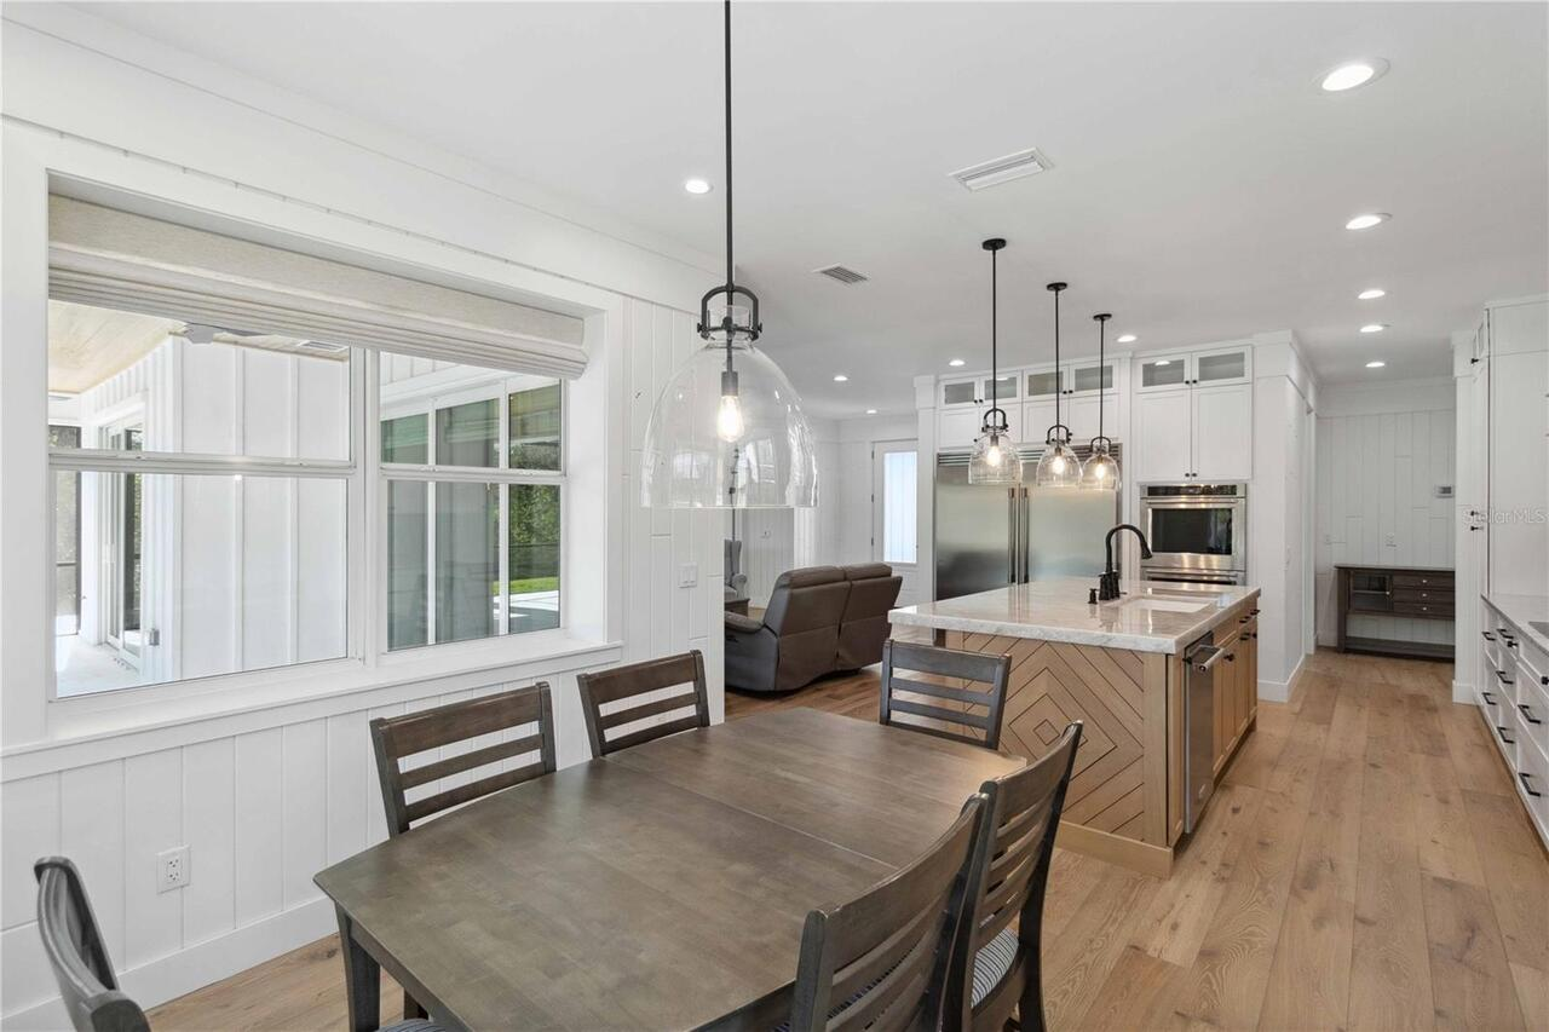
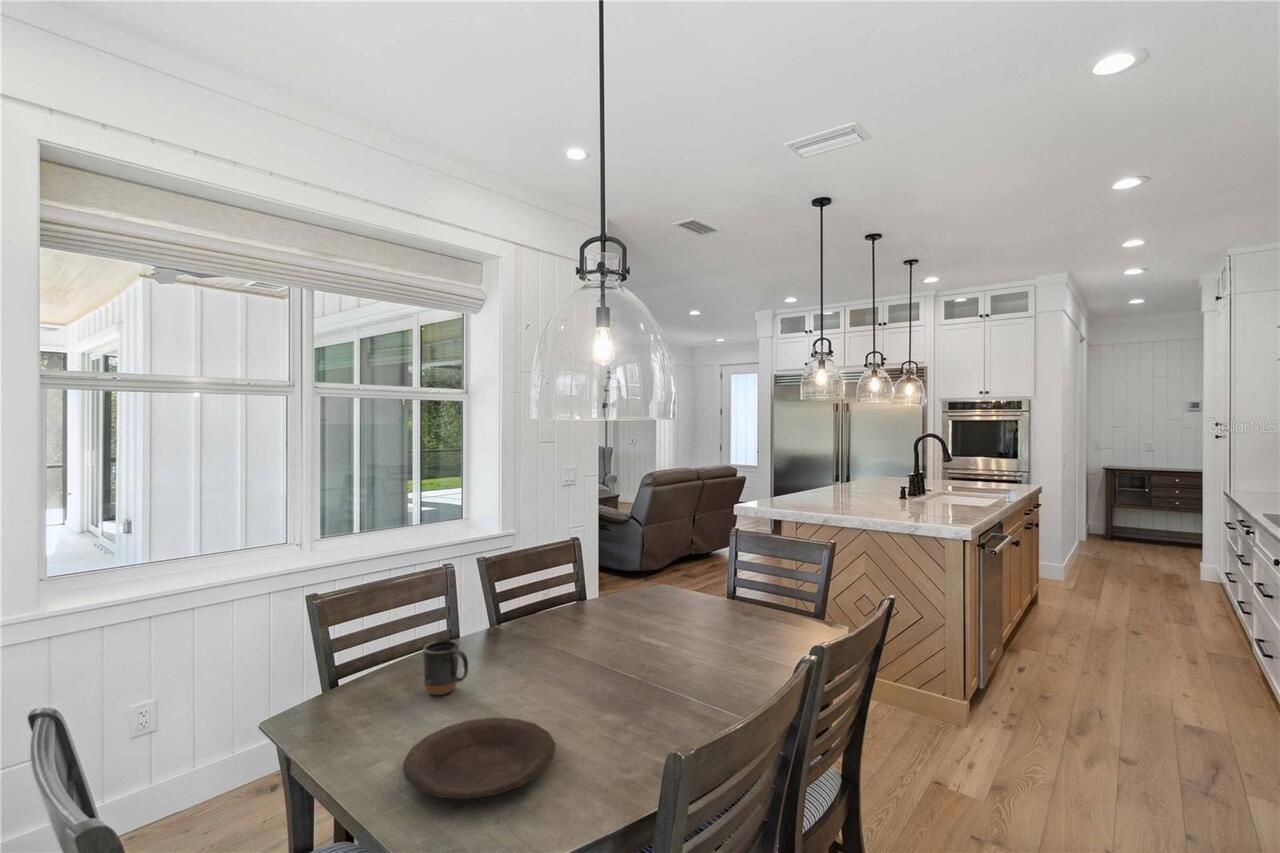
+ plate (481, 759)
+ mug (445, 667)
